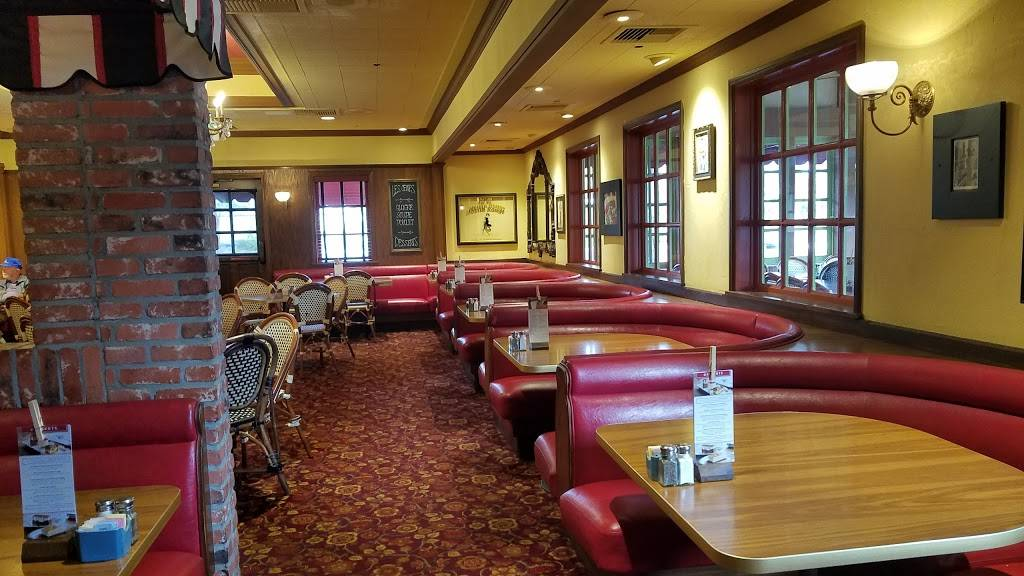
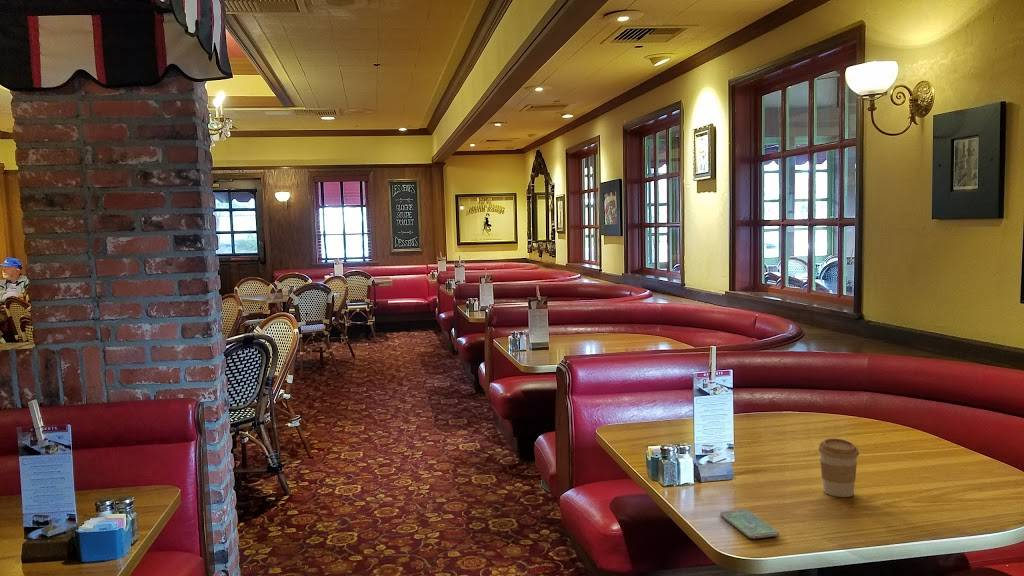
+ coffee cup (838, 467)
+ smartphone (748, 523)
